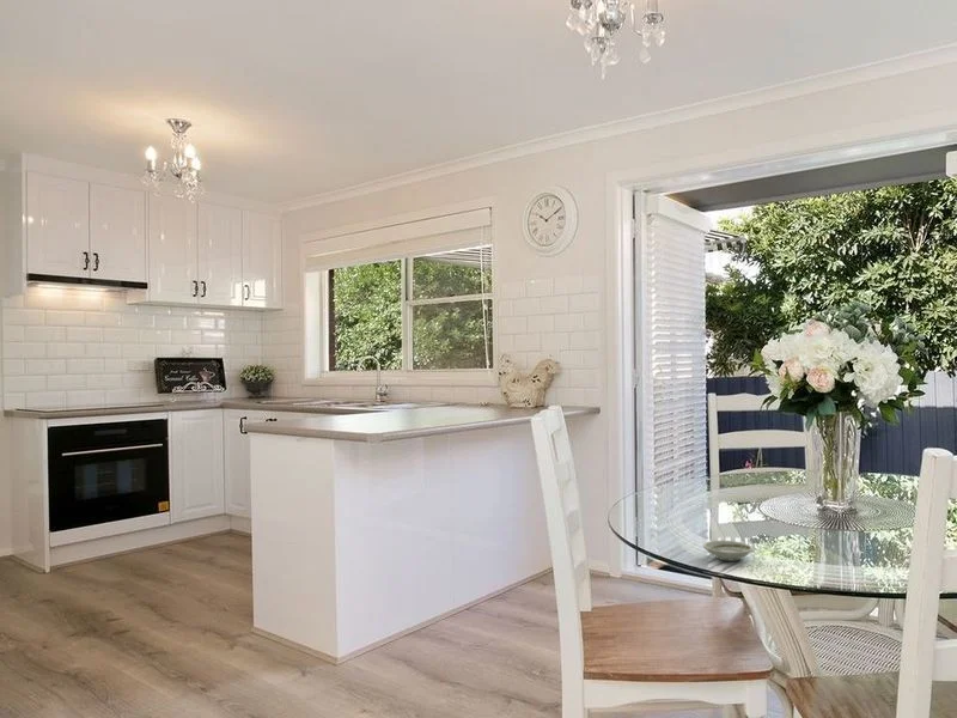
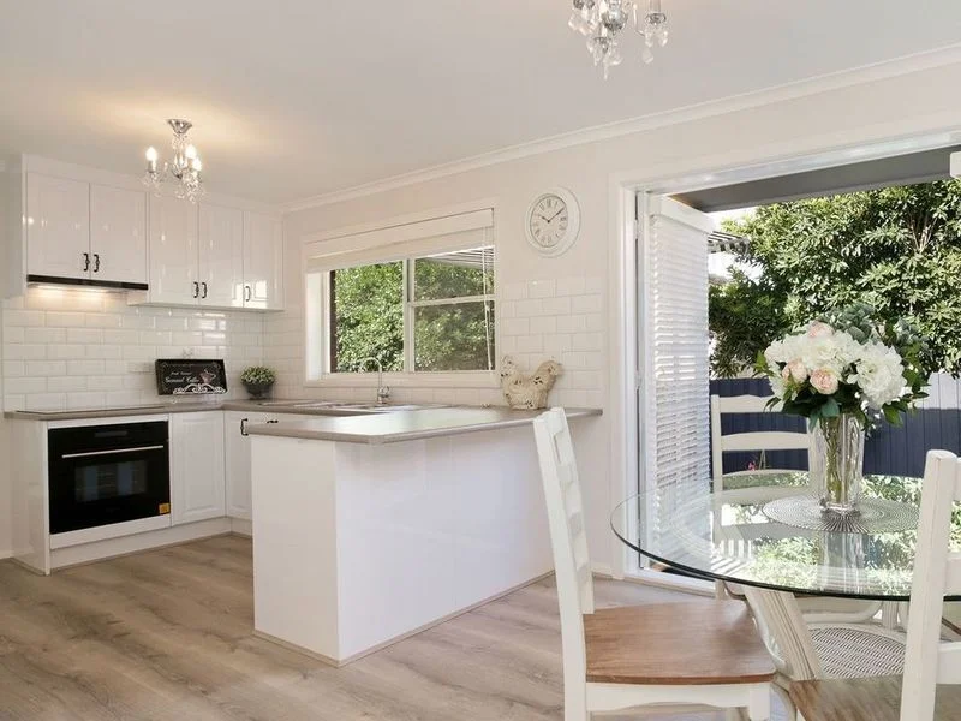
- saucer (727, 552)
